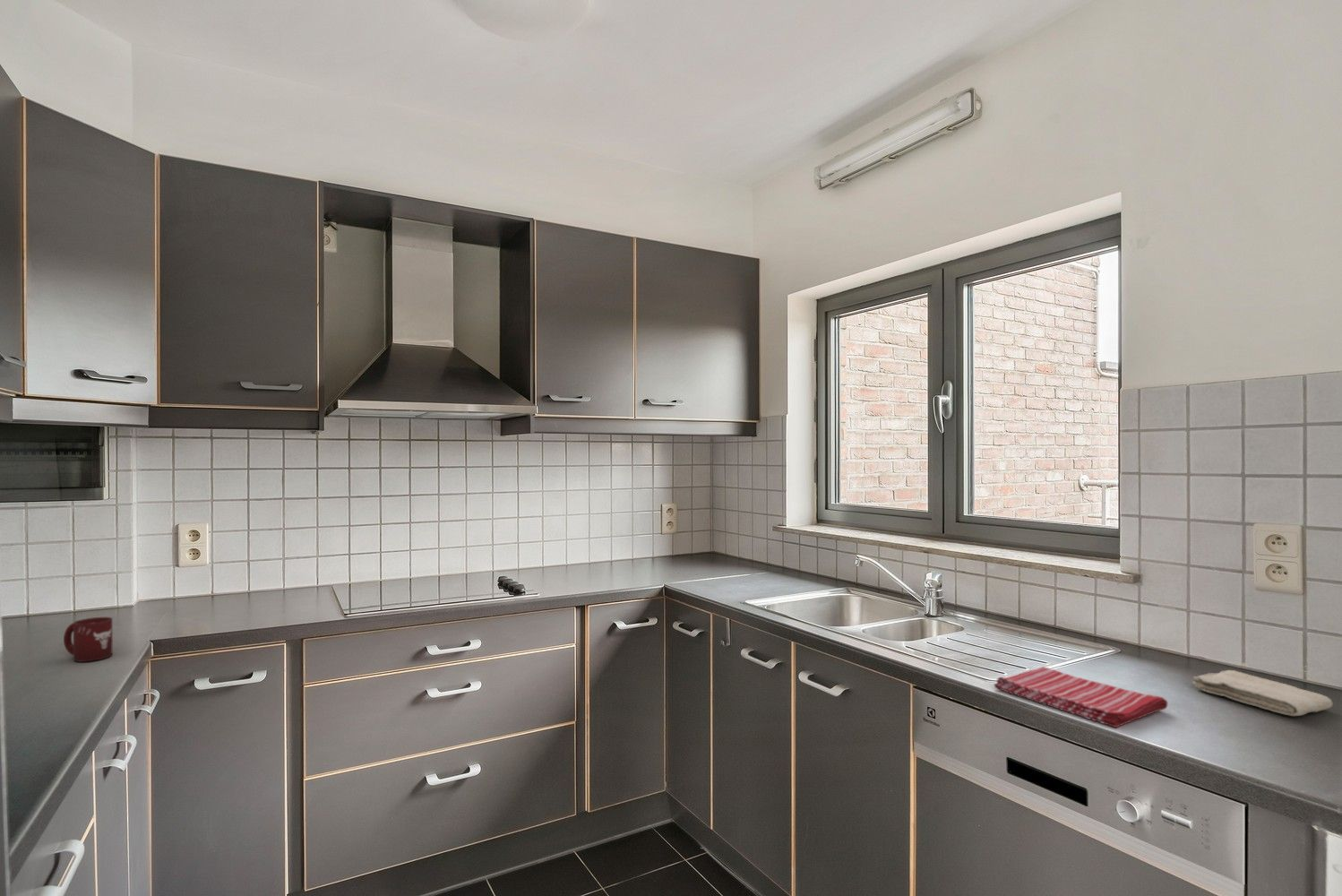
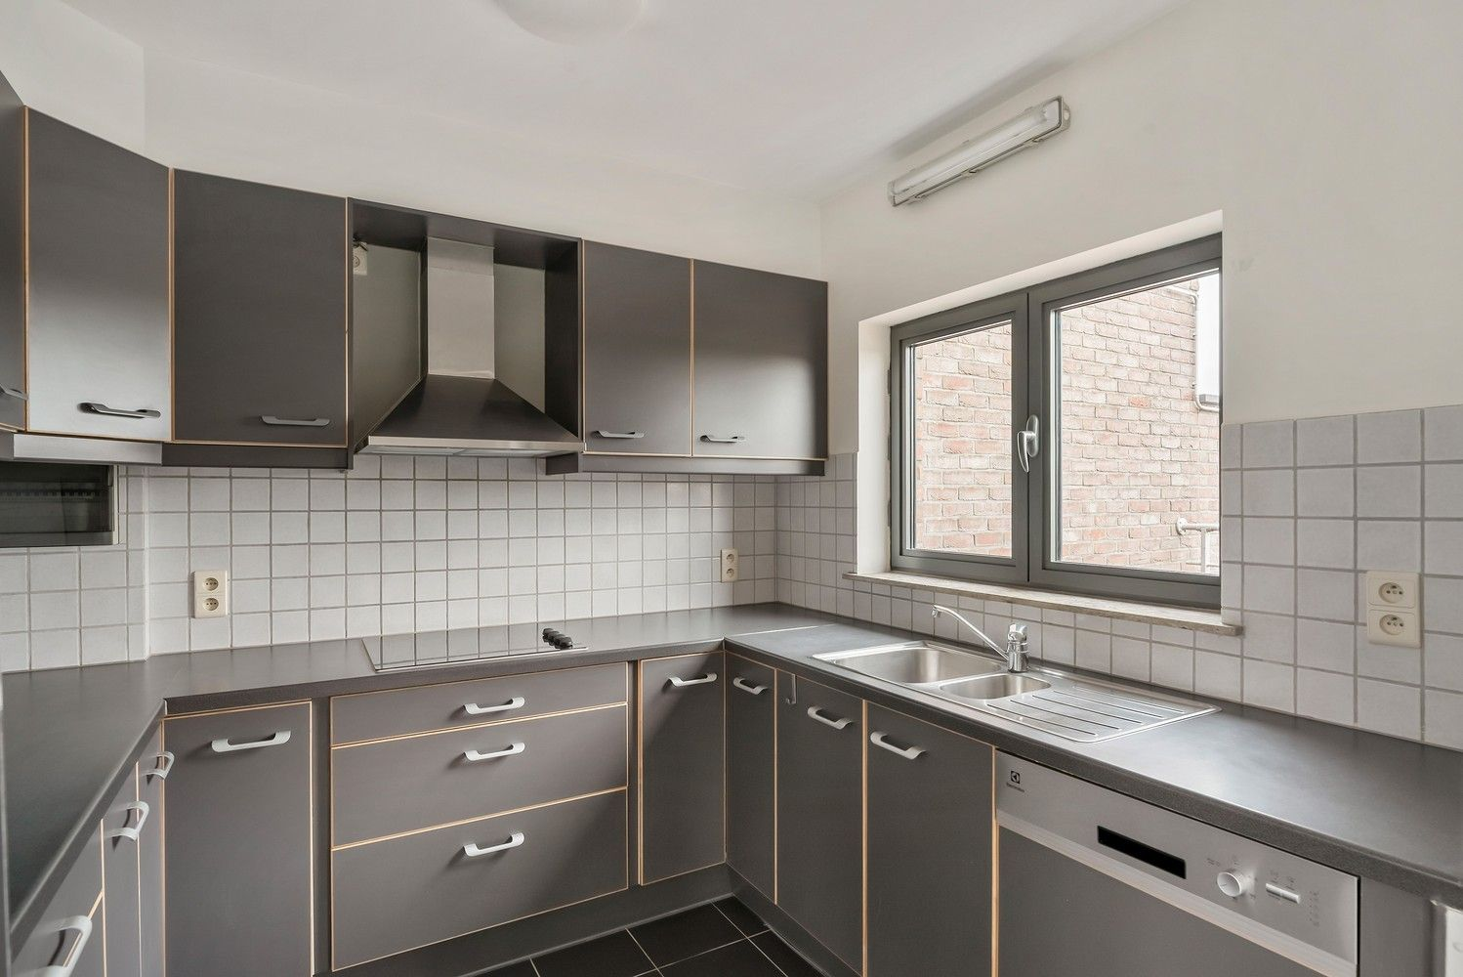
- washcloth (1259, 690)
- cup (86, 638)
- dish towel (1078, 692)
